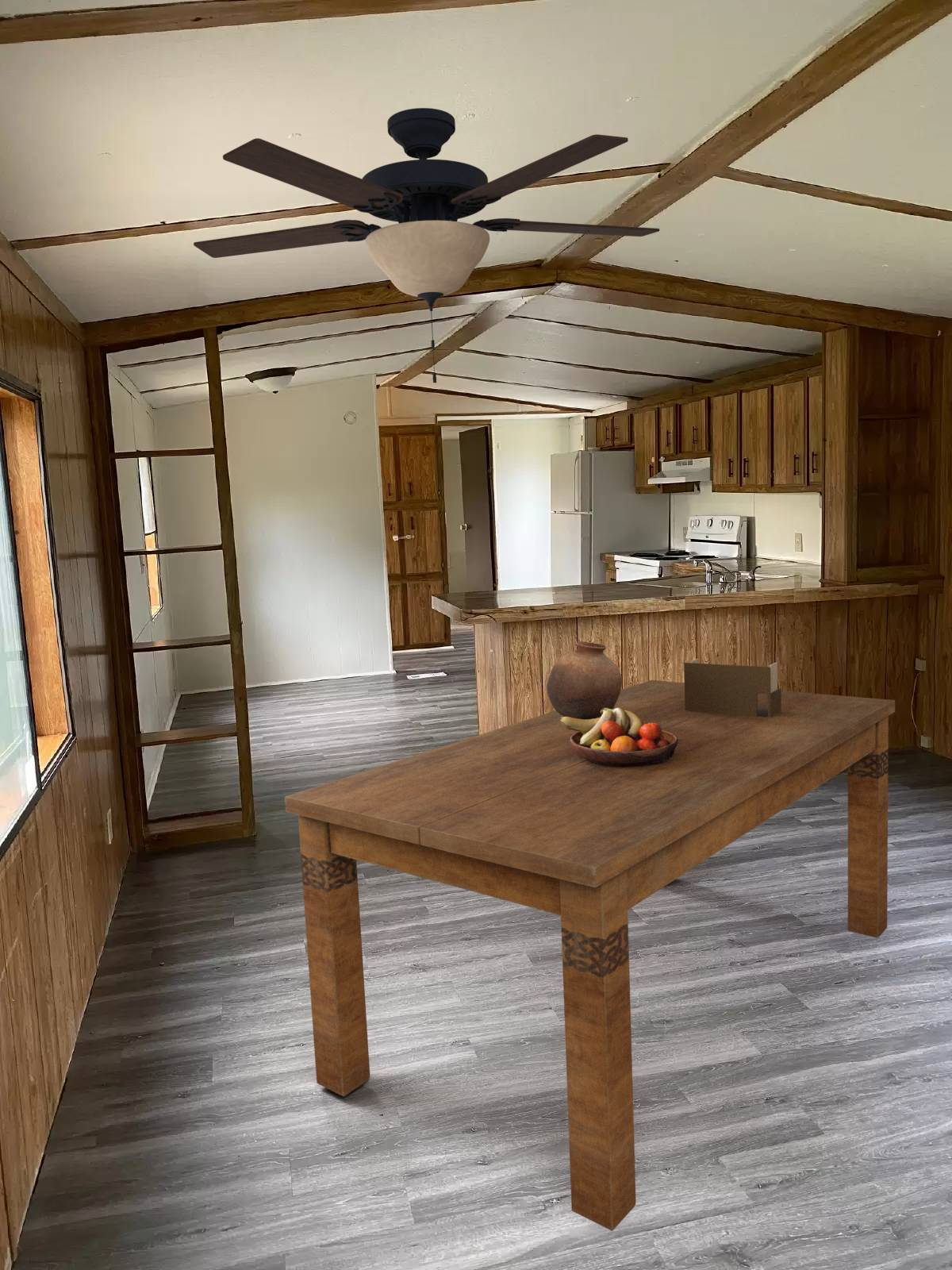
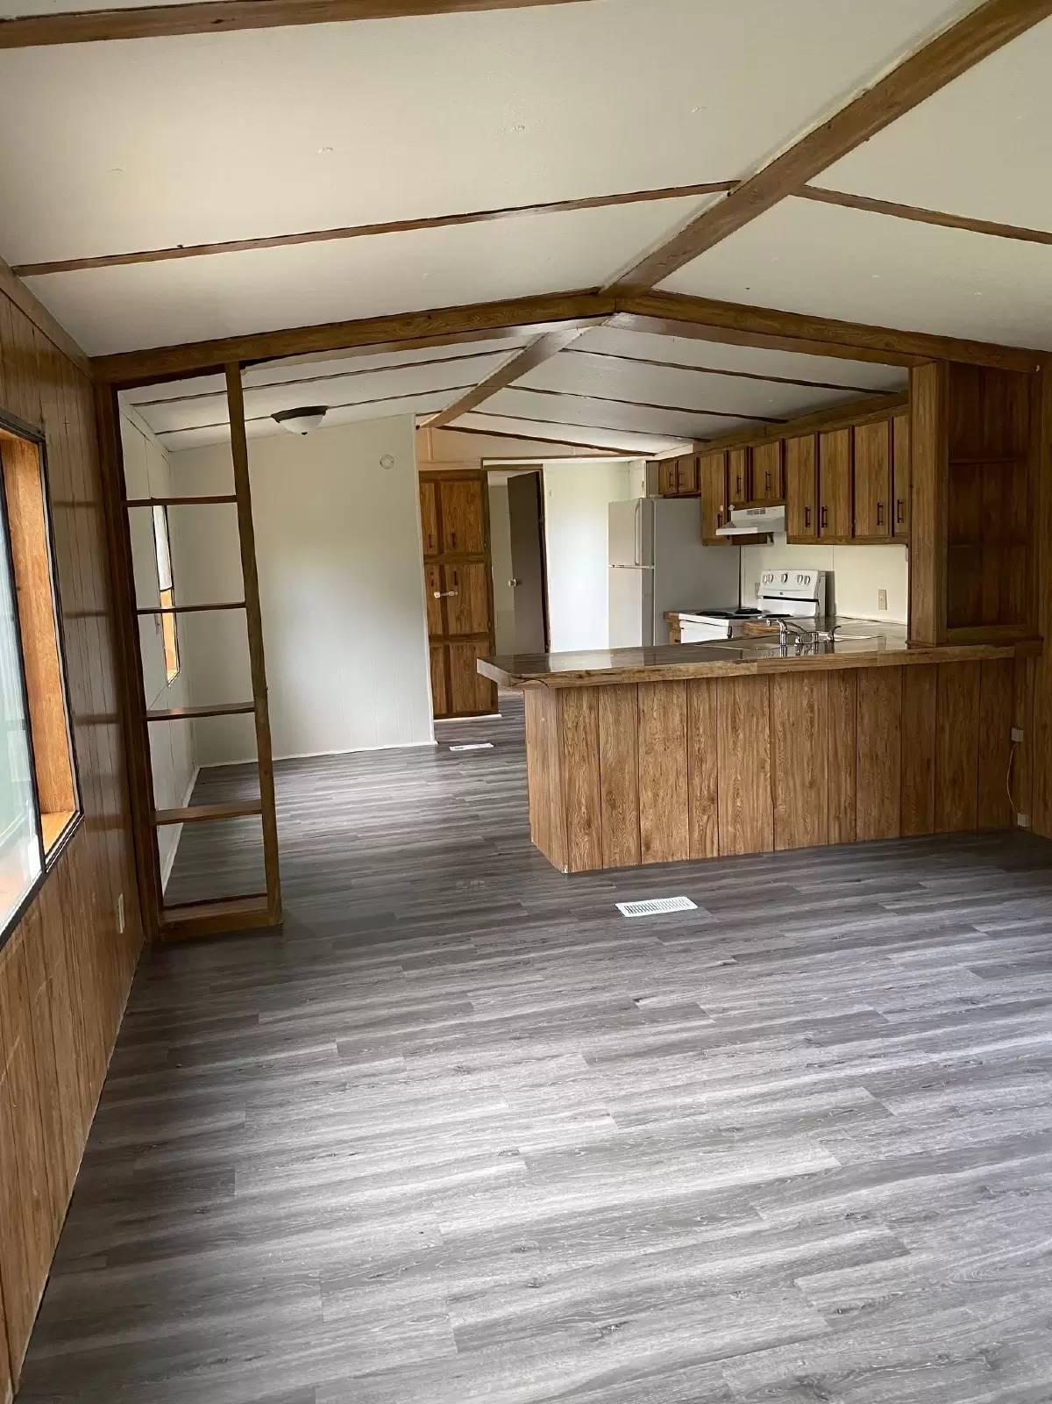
- fruit bowl (622, 733)
- ceiling fan (428, 258)
- pottery (585, 680)
- dining table (636, 871)
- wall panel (731, 686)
